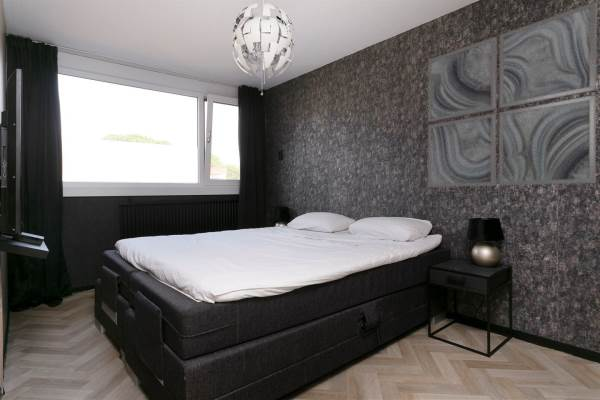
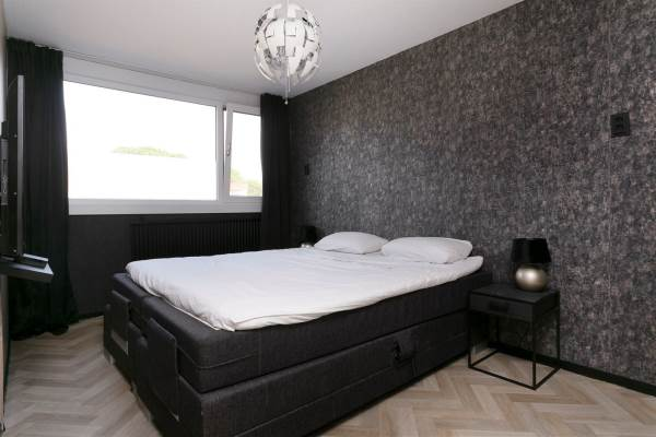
- wall art (499, 112)
